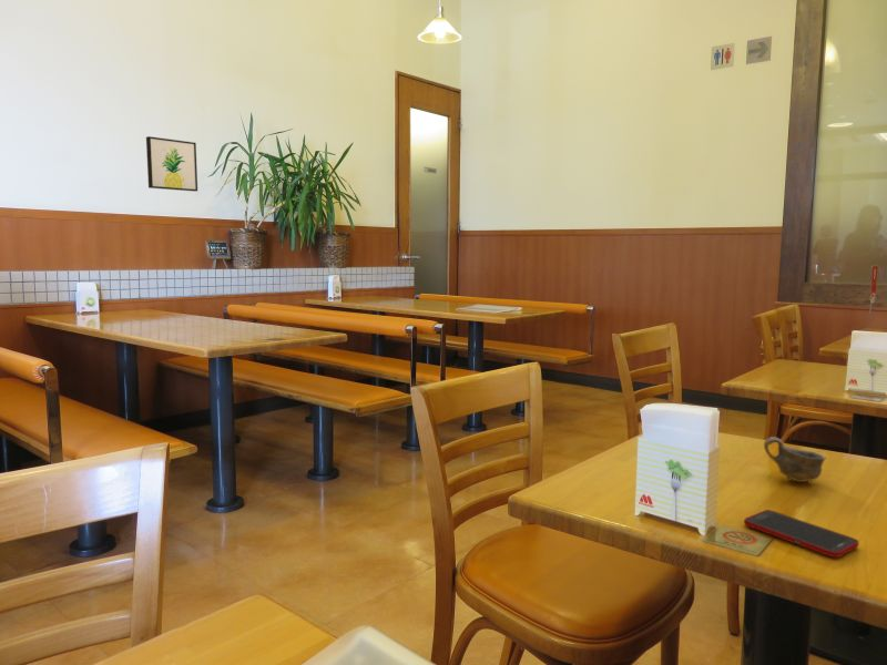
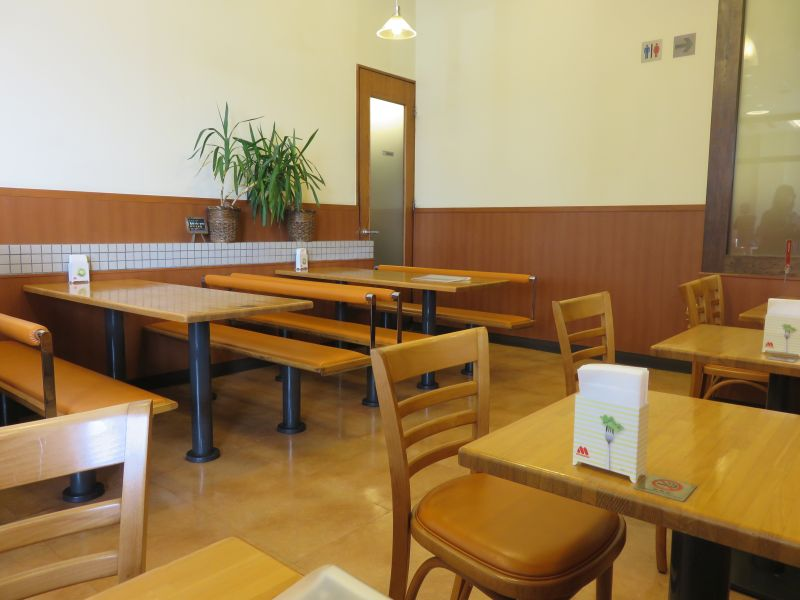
- cup (796, 459)
- wall art (172, 164)
- cell phone (798, 532)
